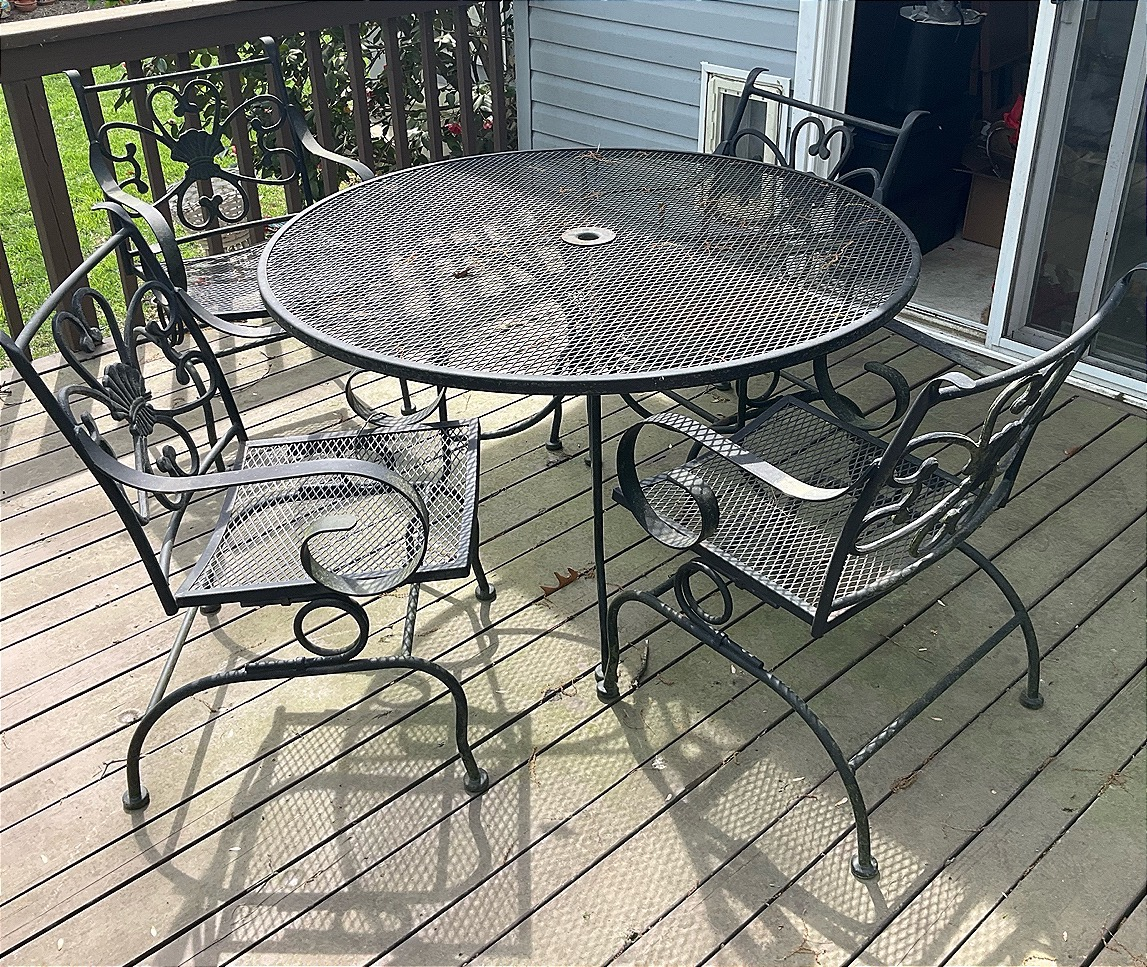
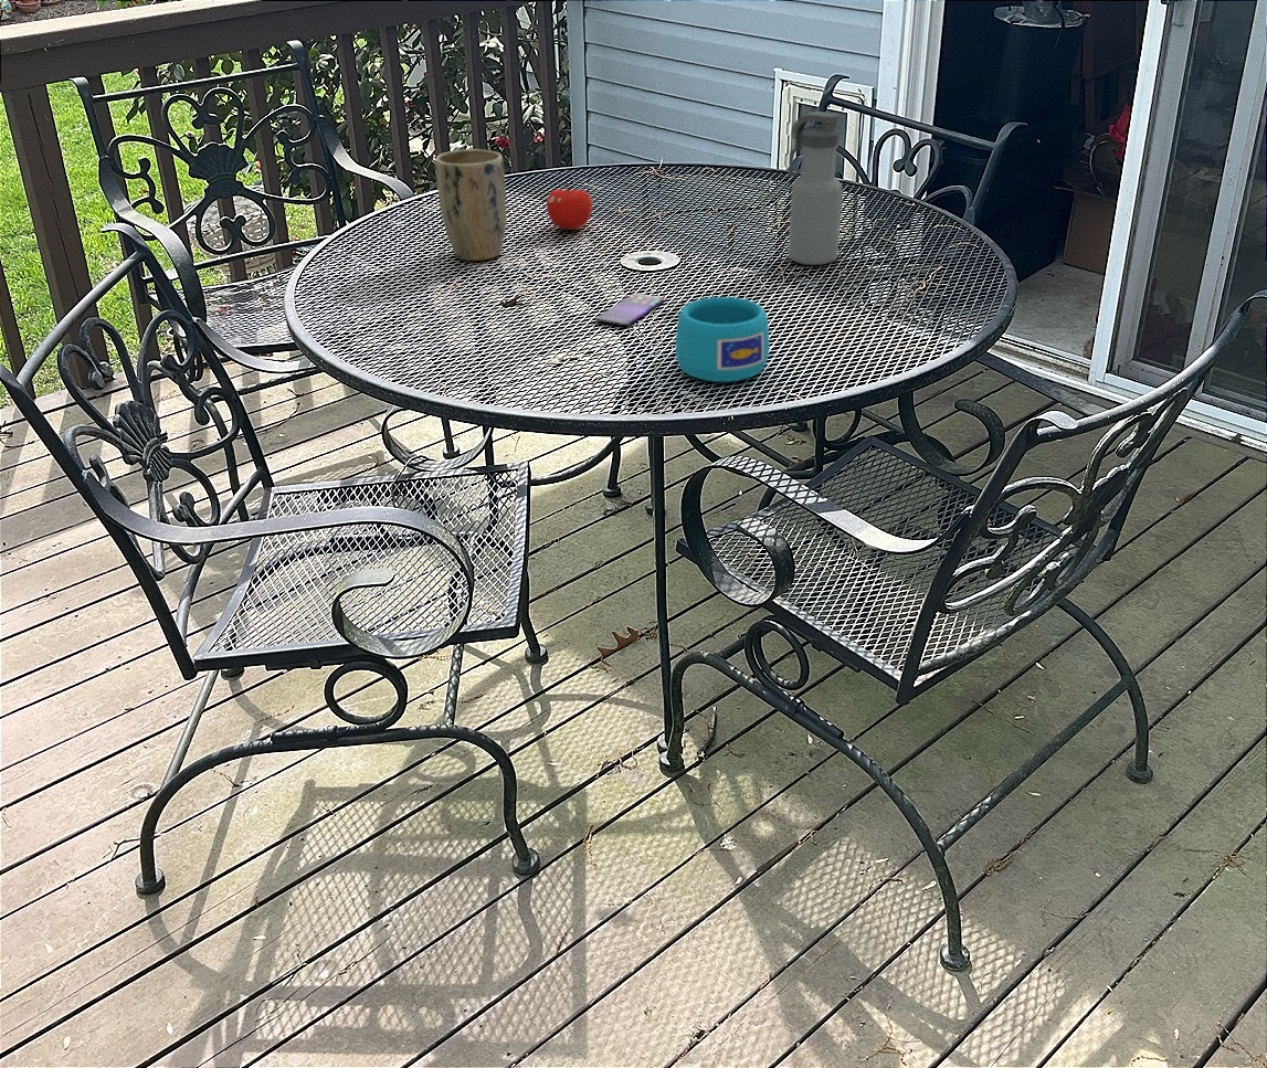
+ smartphone (630, 309)
+ water bottle (815, 188)
+ cup (717, 336)
+ plant pot (473, 205)
+ fruit (569, 205)
